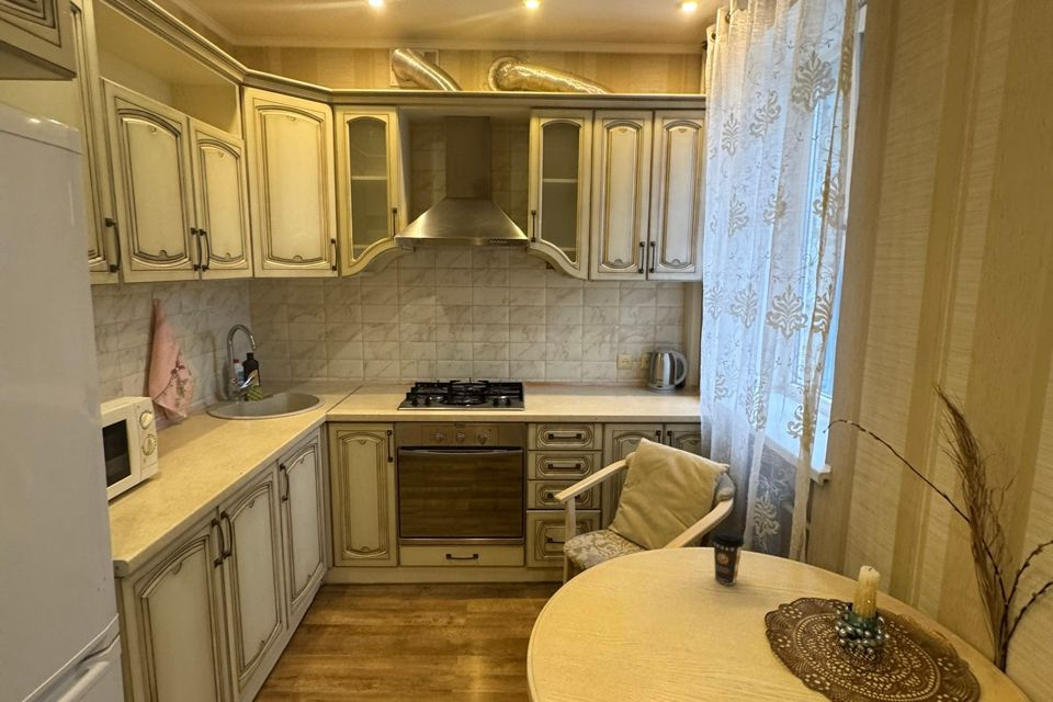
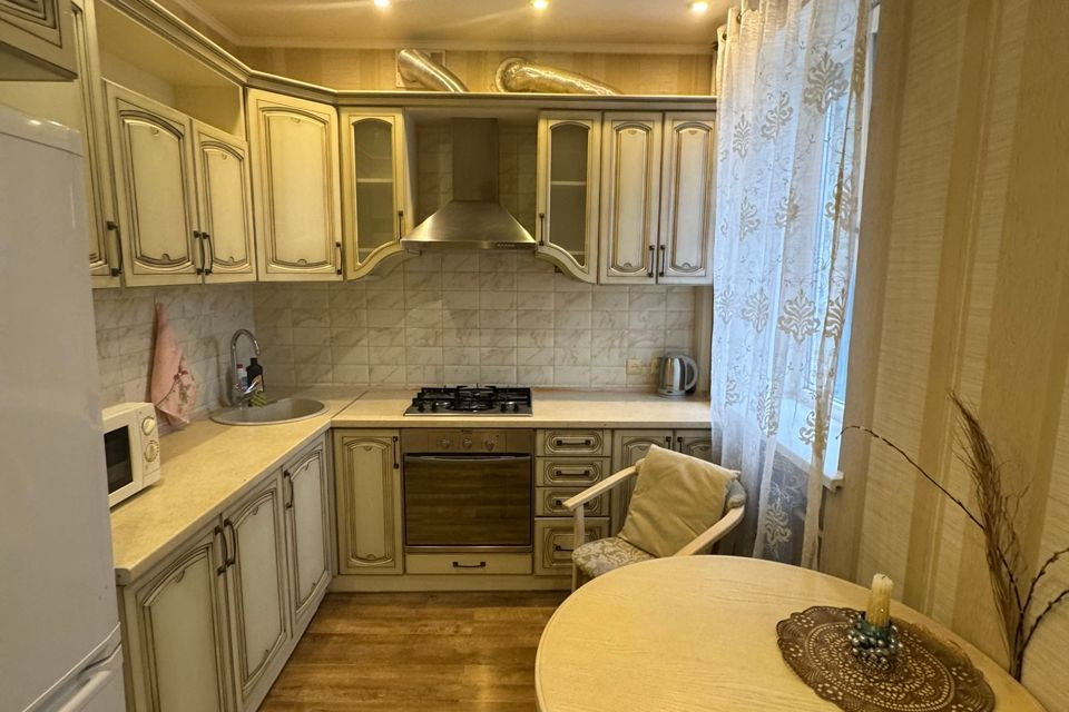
- coffee cup (726, 556)
